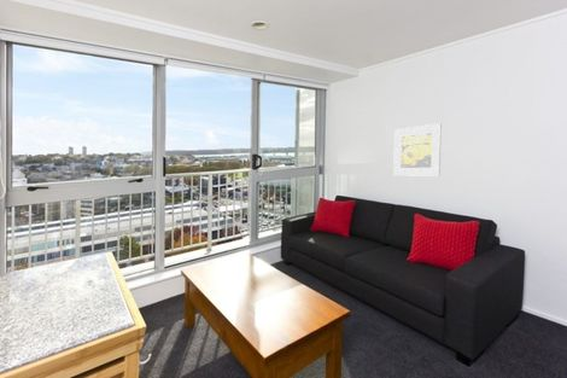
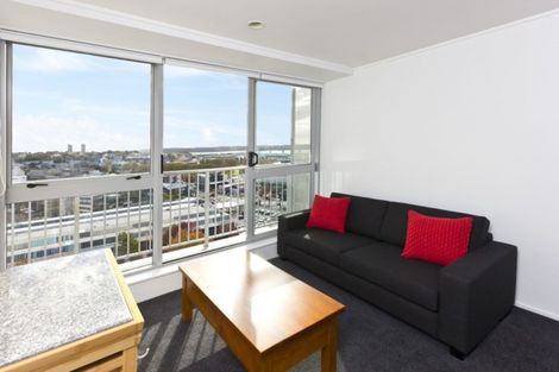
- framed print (415, 151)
